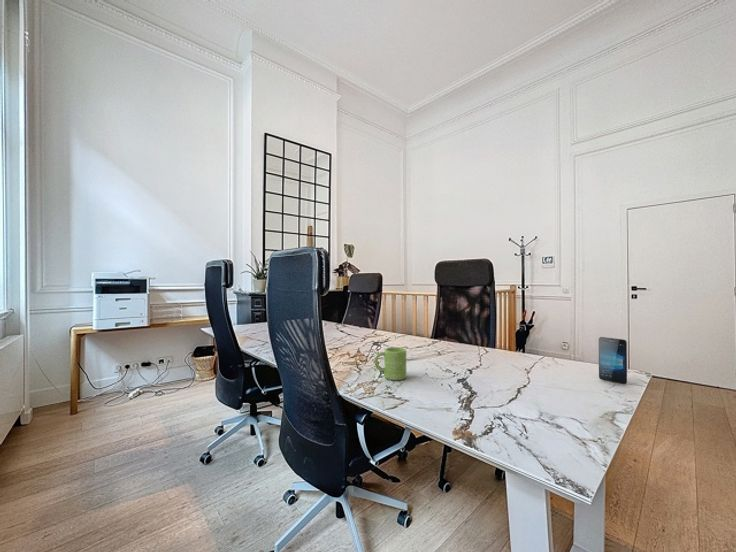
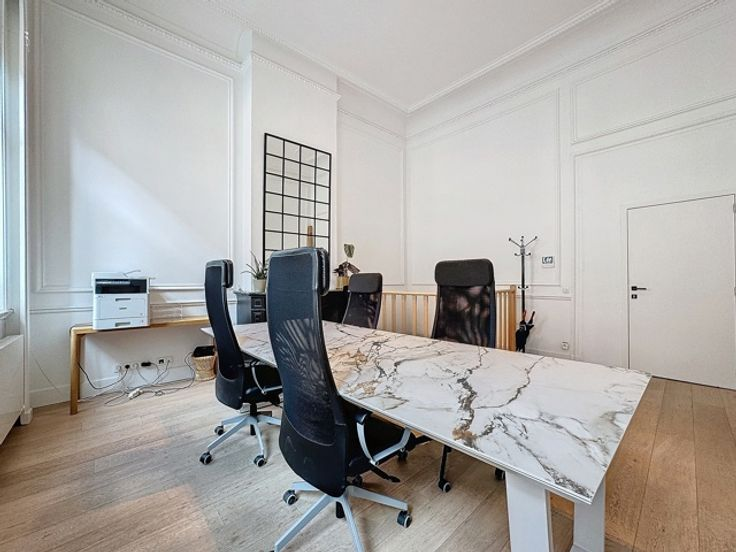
- smartphone (612, 360)
- mug (390, 363)
